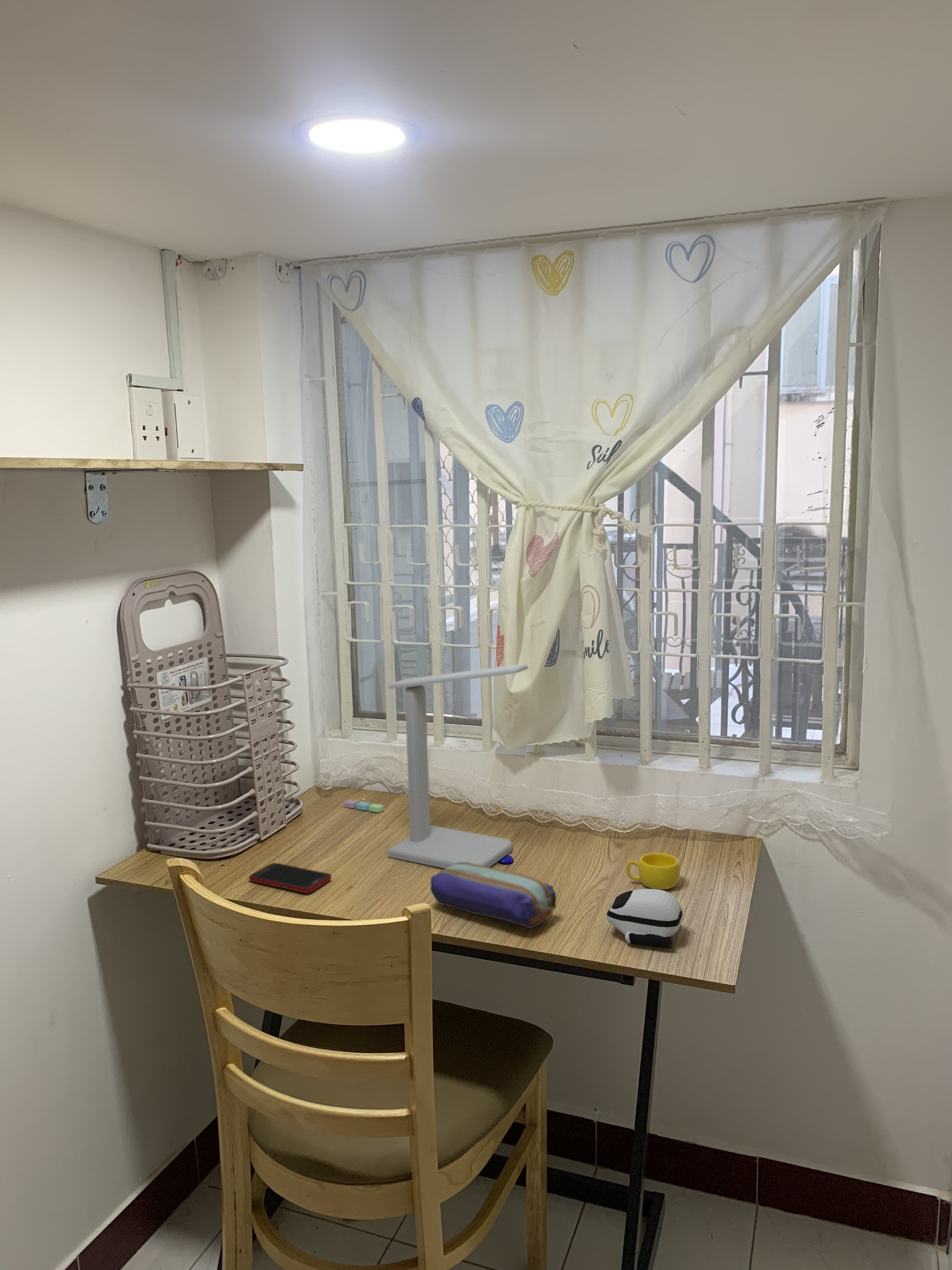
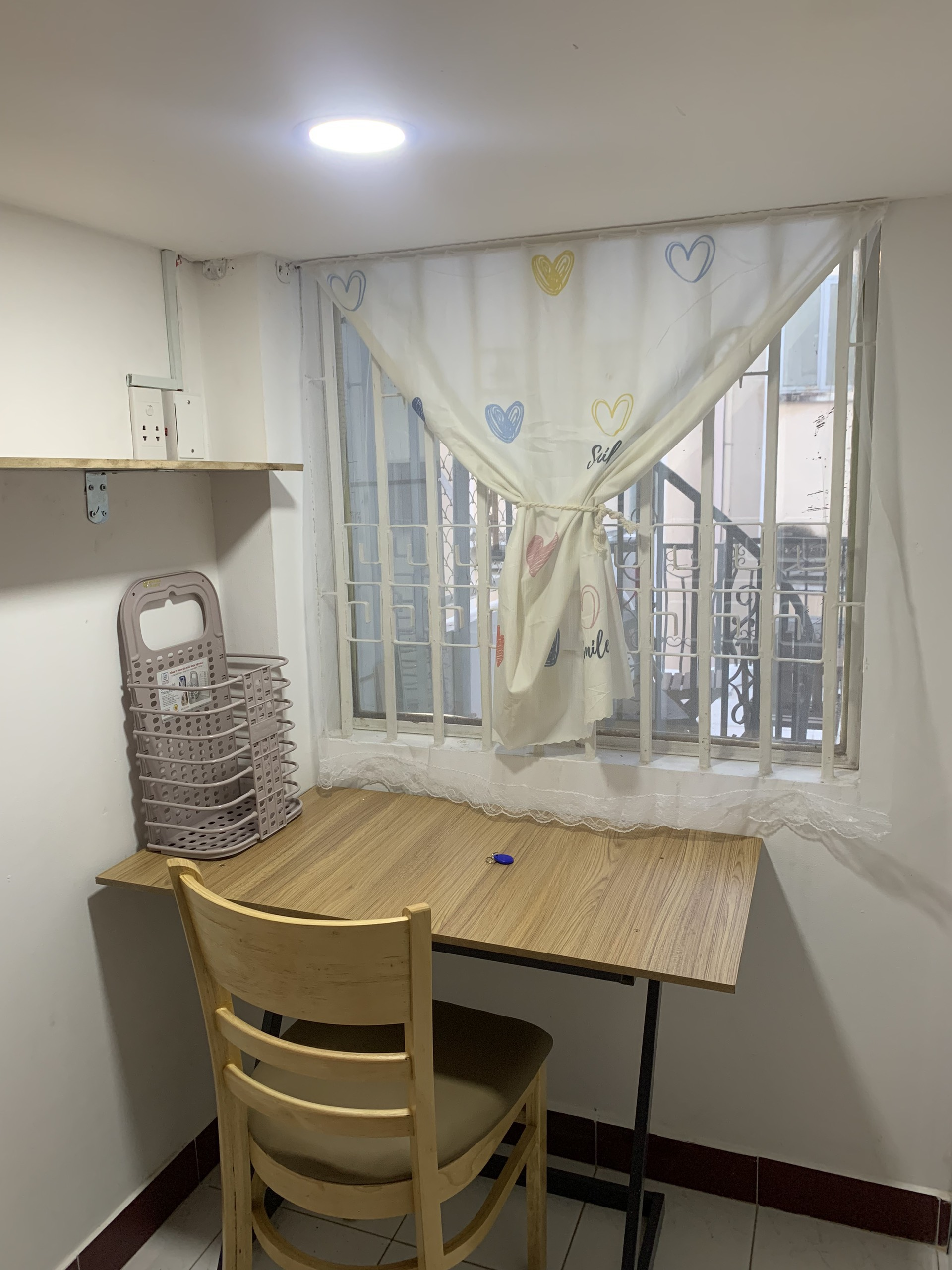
- cell phone (290, 878)
- computer mouse (644, 913)
- pencil case (492, 893)
- desk lamp (427, 759)
- cup (653, 871)
- sticky notes (363, 806)
